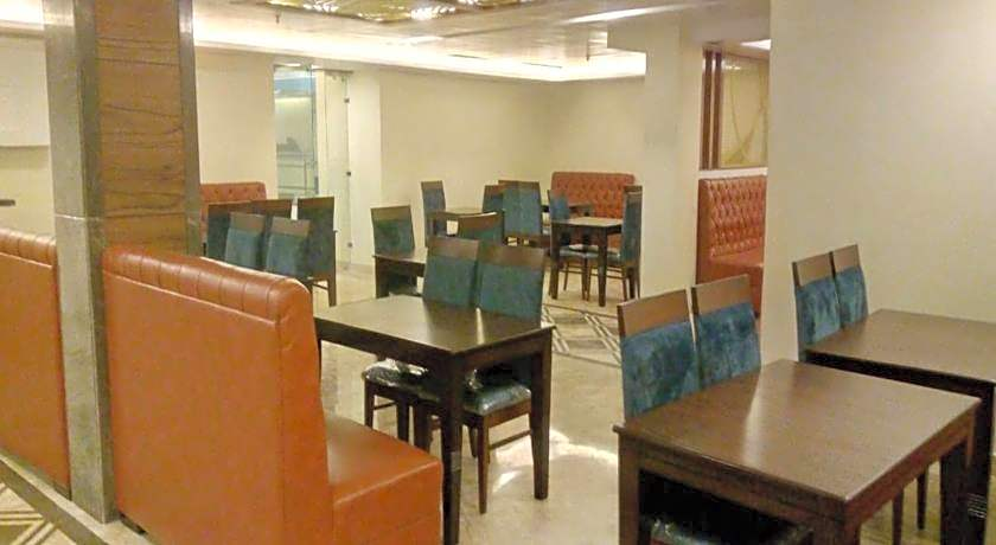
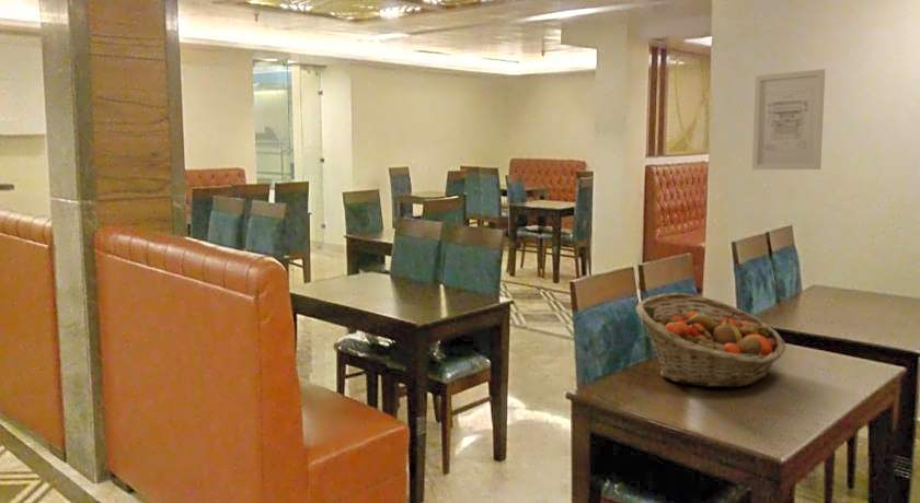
+ wall art (786, 121)
+ fruit basket (709, 337)
